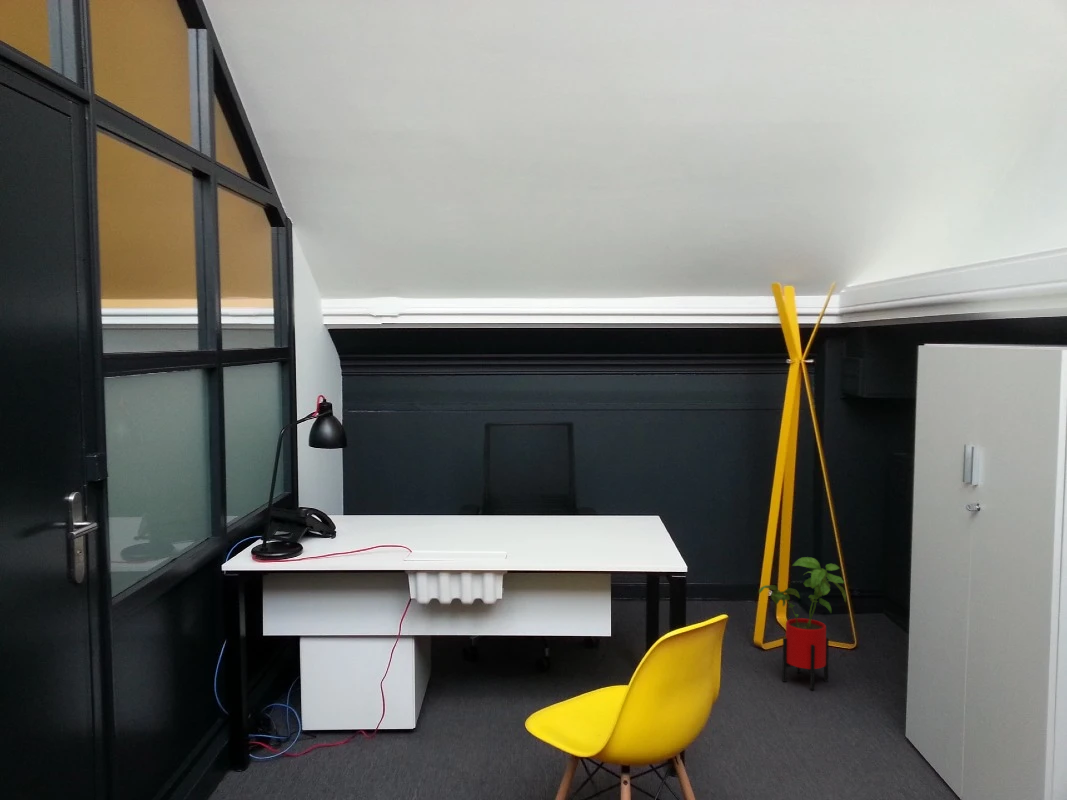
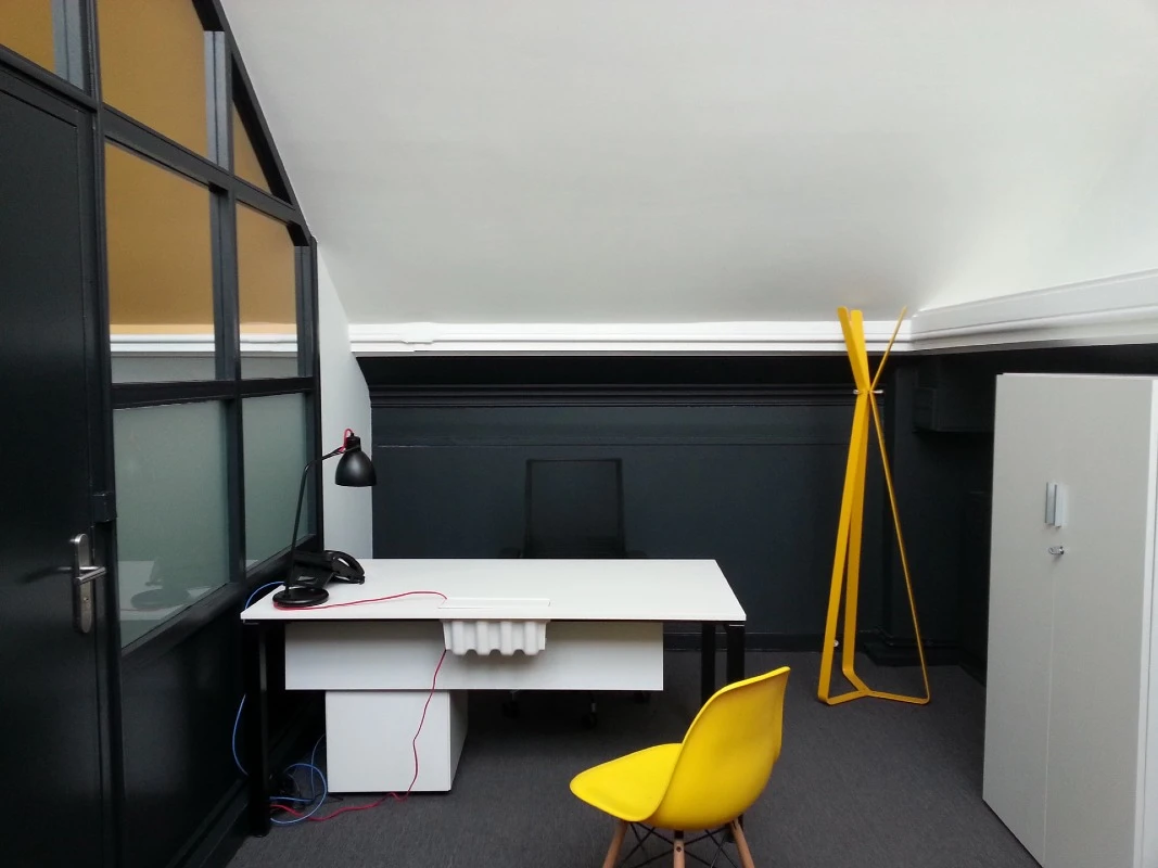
- house plant (805, 619)
